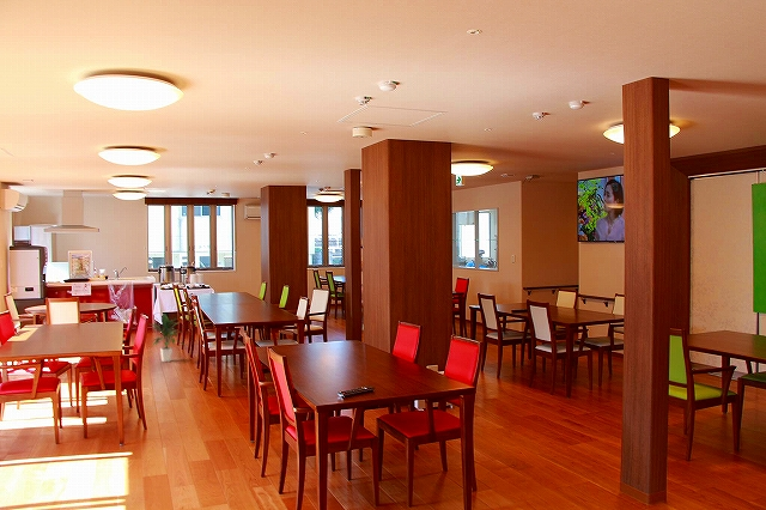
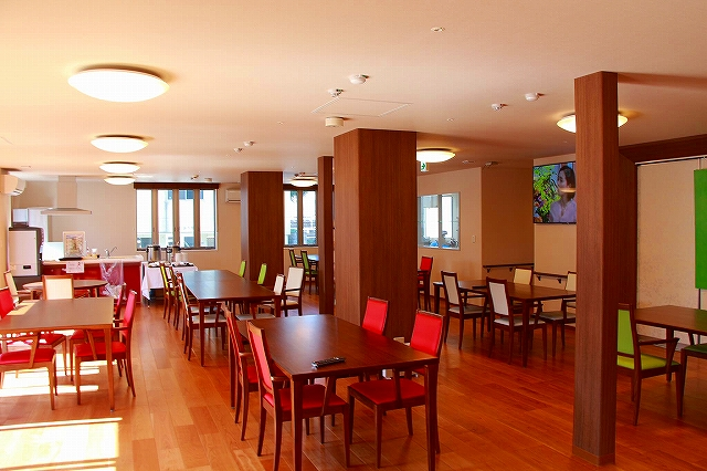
- indoor plant (168, 336)
